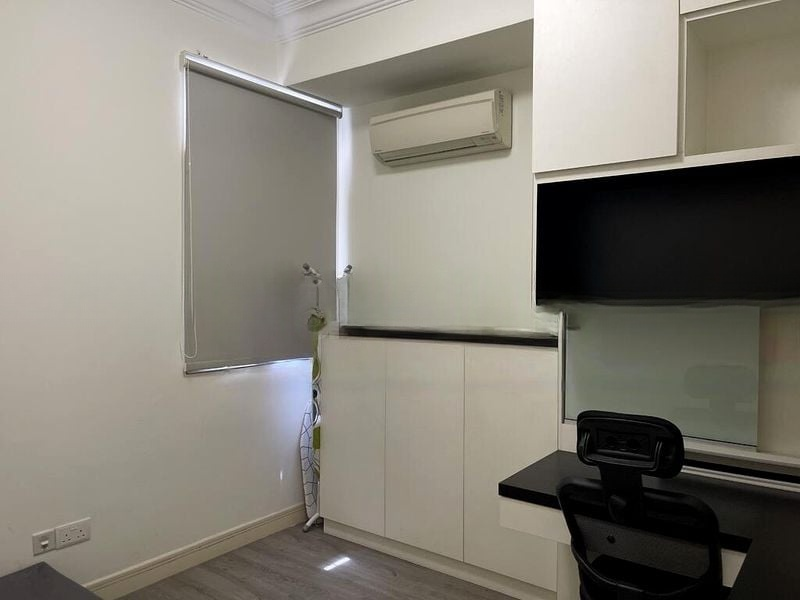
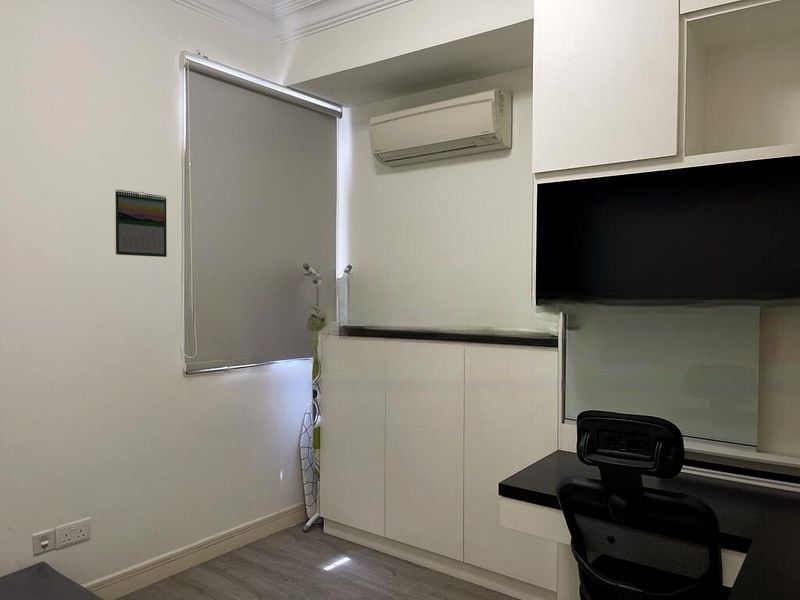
+ calendar (141, 223)
